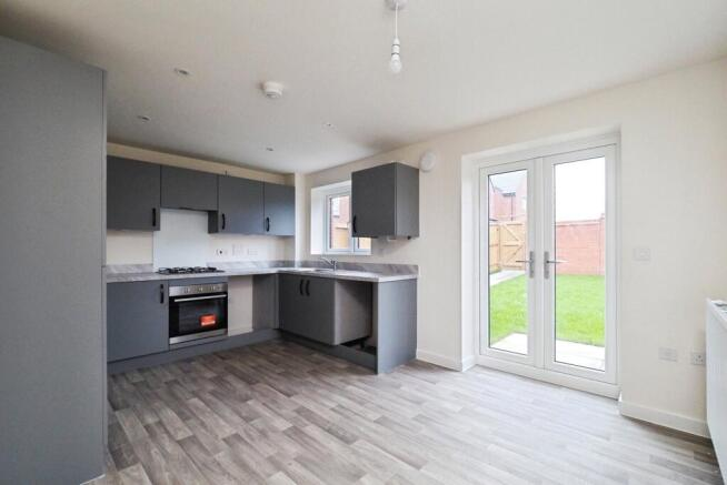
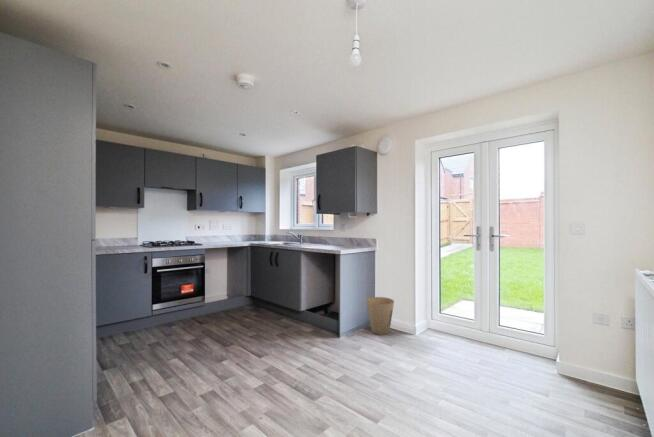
+ trash can (380, 316)
